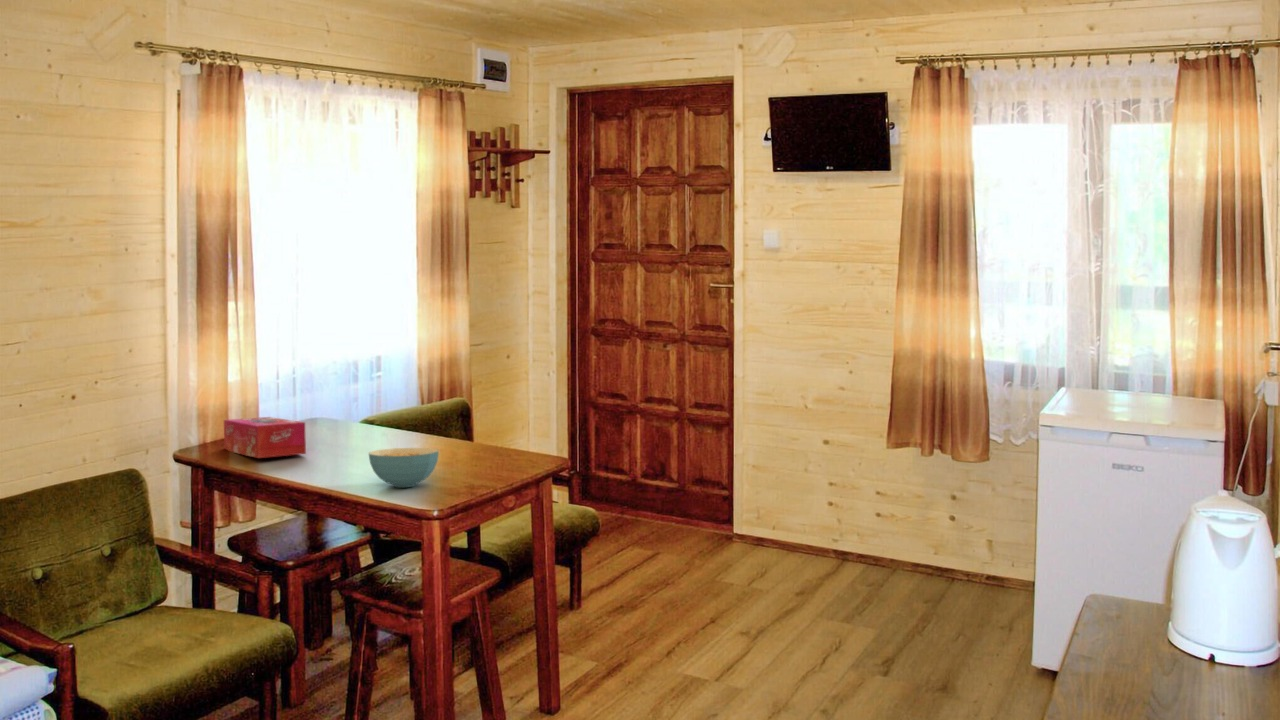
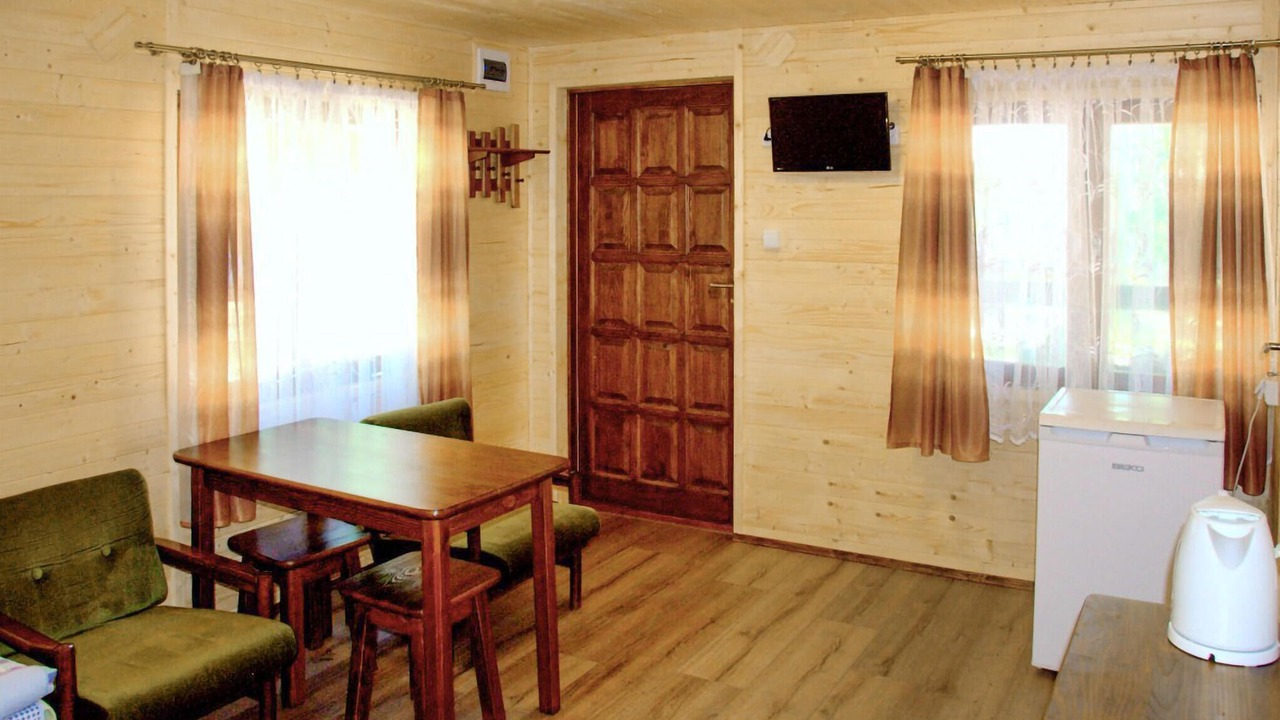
- cereal bowl (404, 468)
- tissue box (264, 436)
